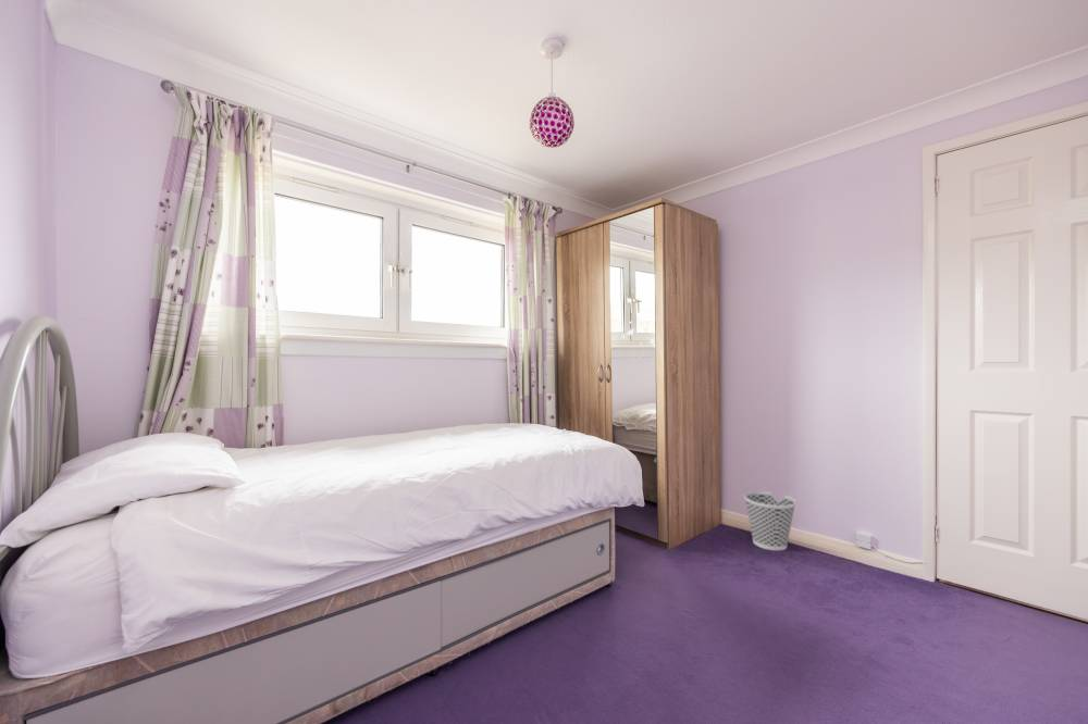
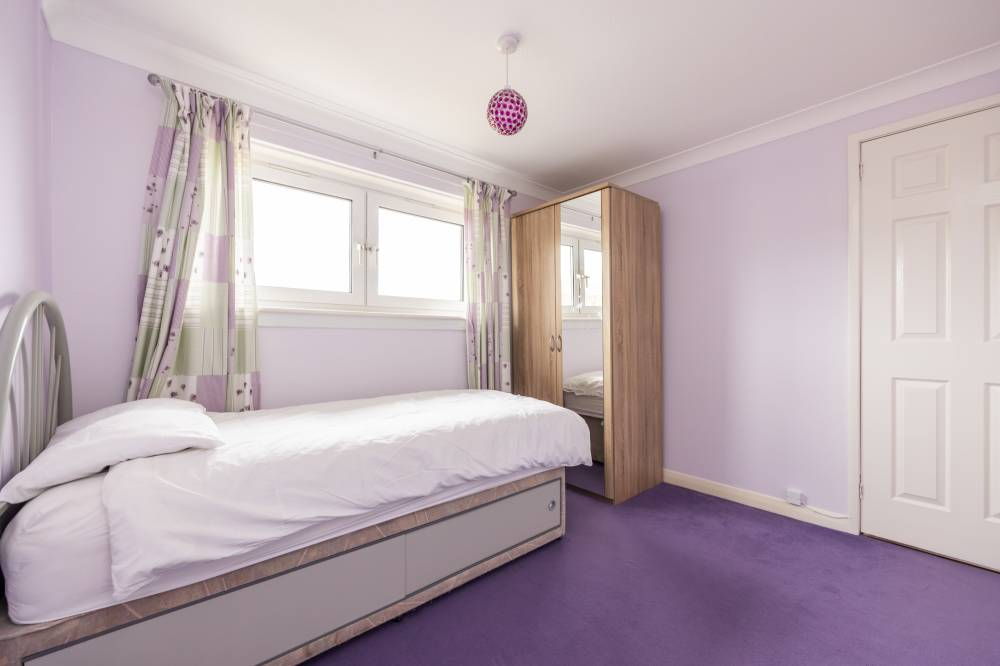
- wastebasket (769, 521)
